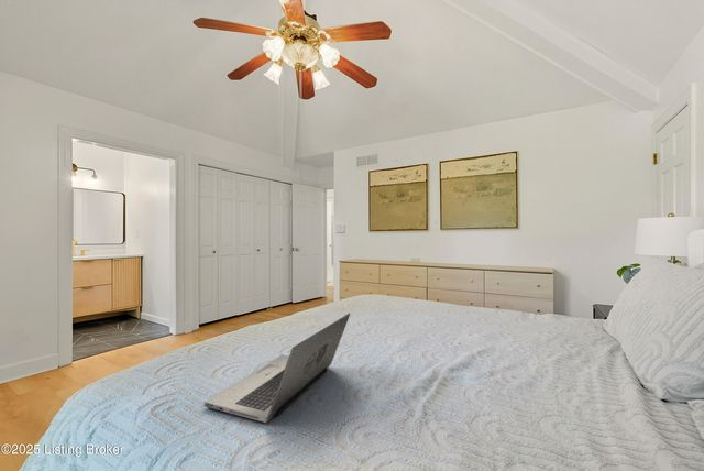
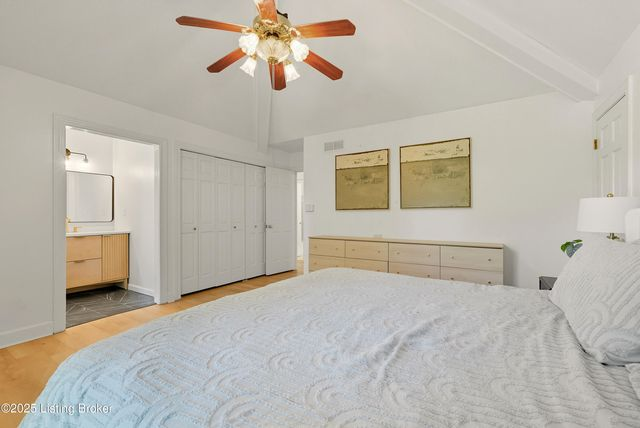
- laptop (286, 355)
